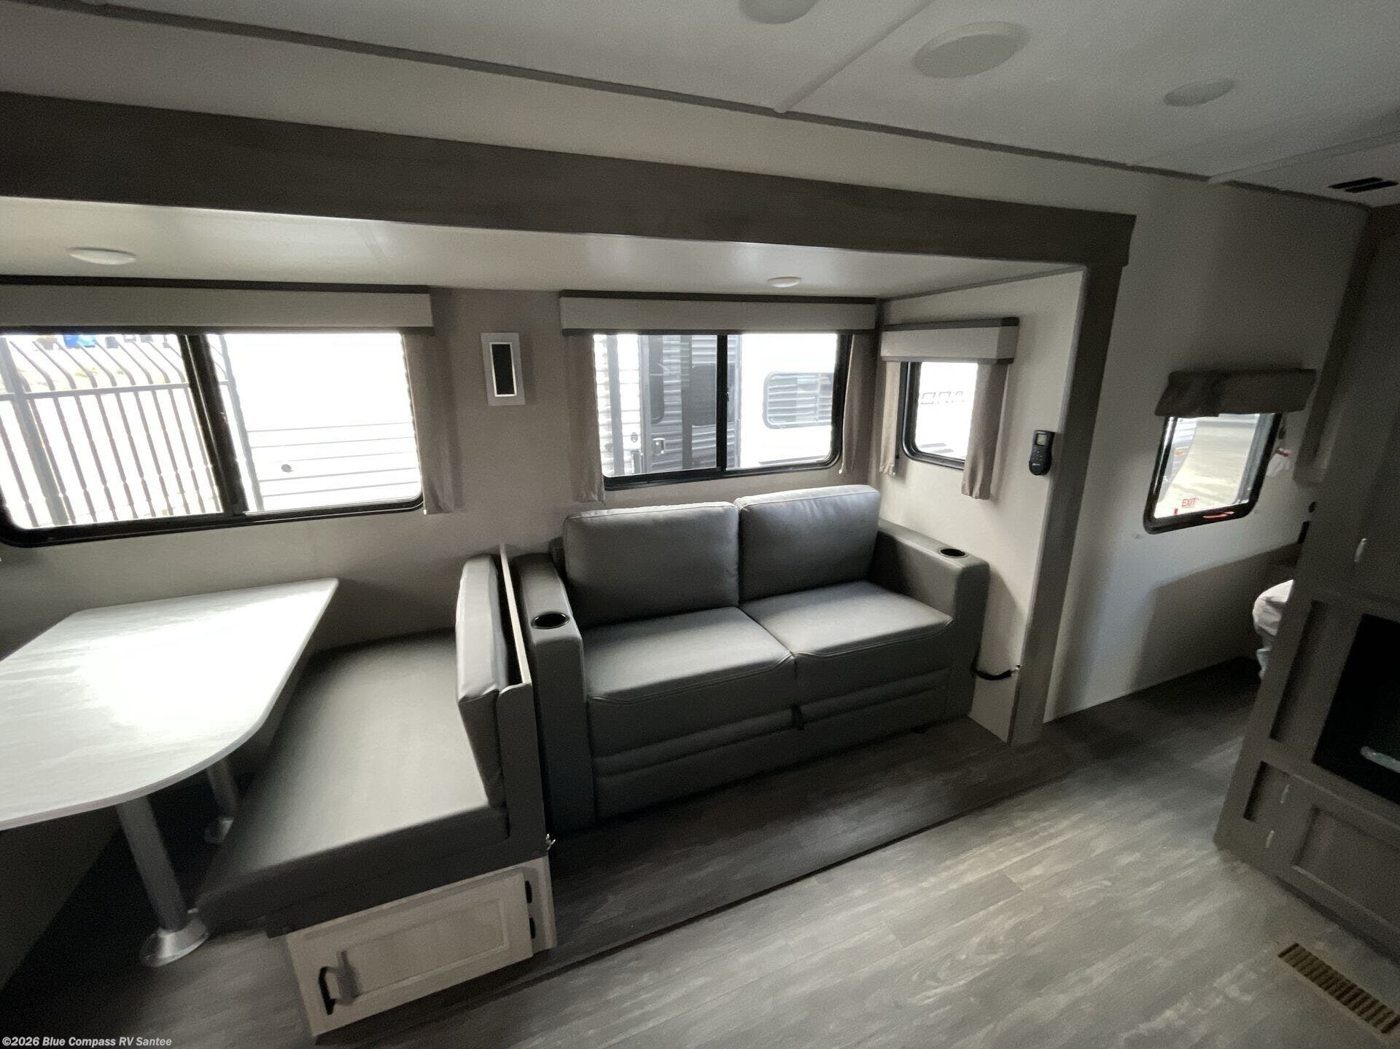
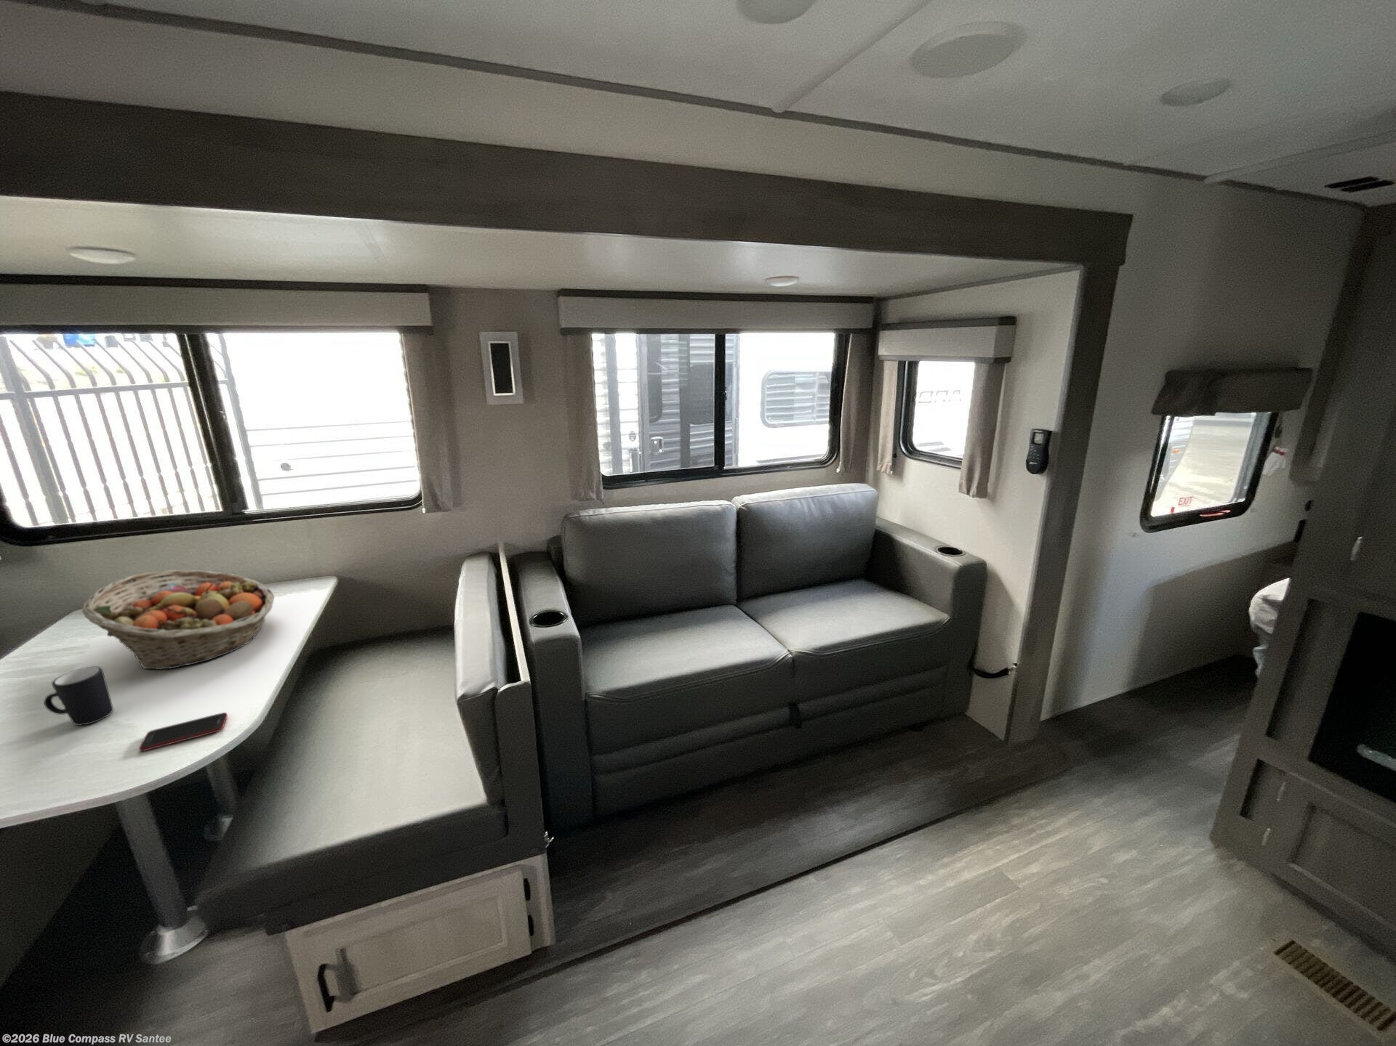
+ cell phone (186, 731)
+ mug (77, 699)
+ fruit basket (190, 612)
